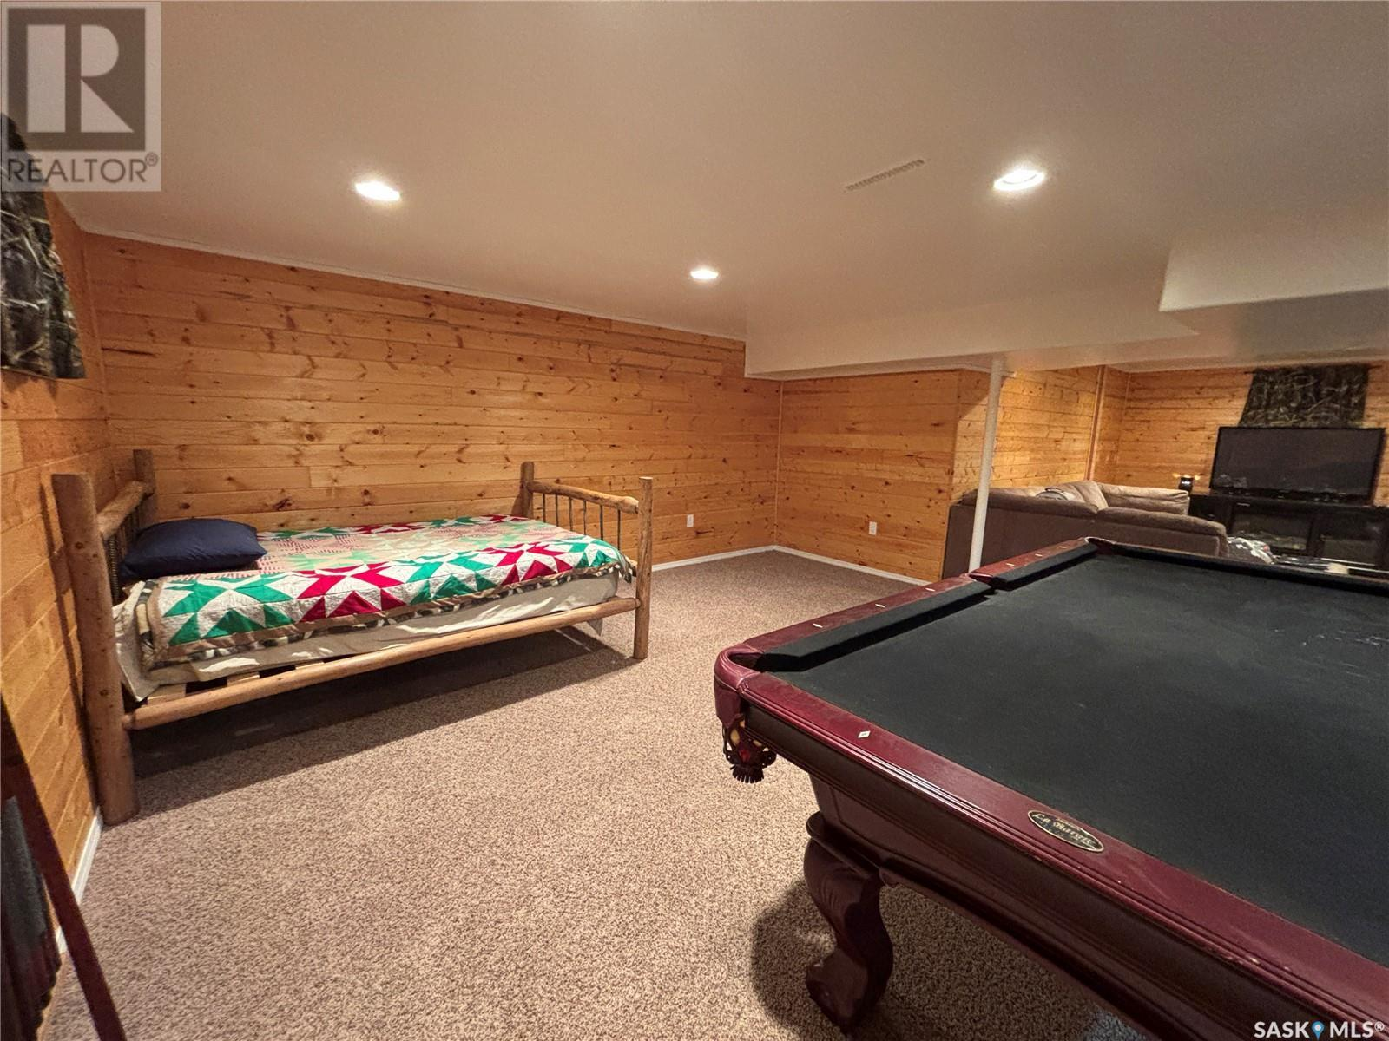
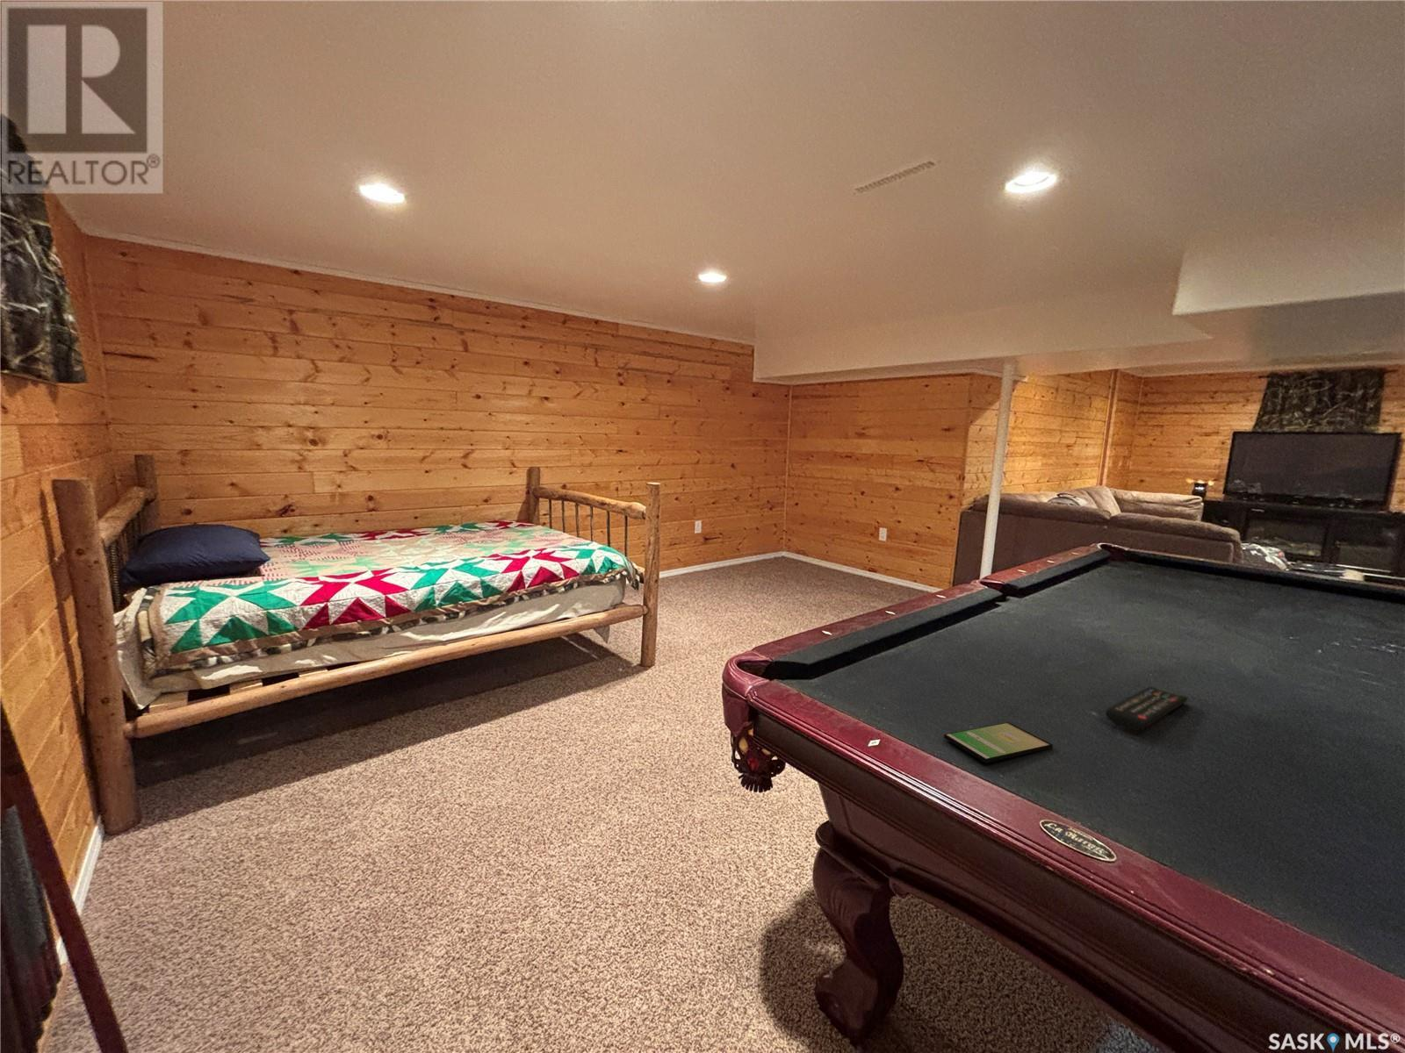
+ remote control (1147, 707)
+ smartphone (993, 737)
